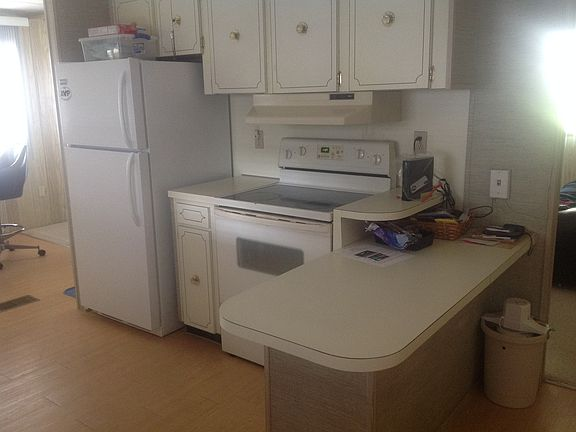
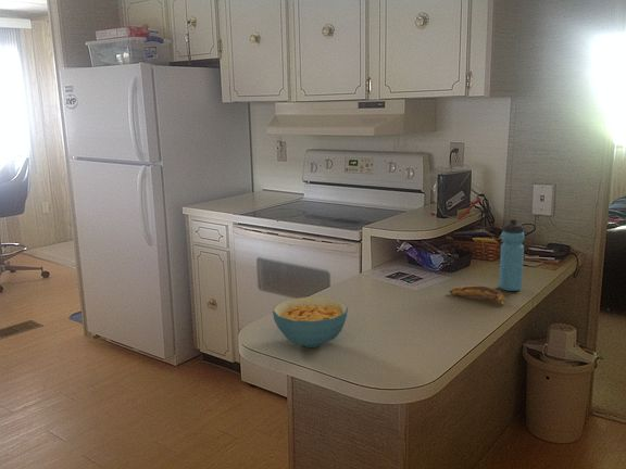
+ water bottle (512, 254)
+ banana (477, 292)
+ cereal bowl (311, 326)
